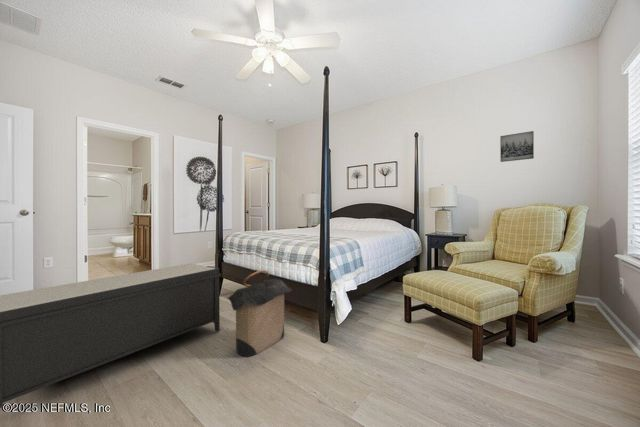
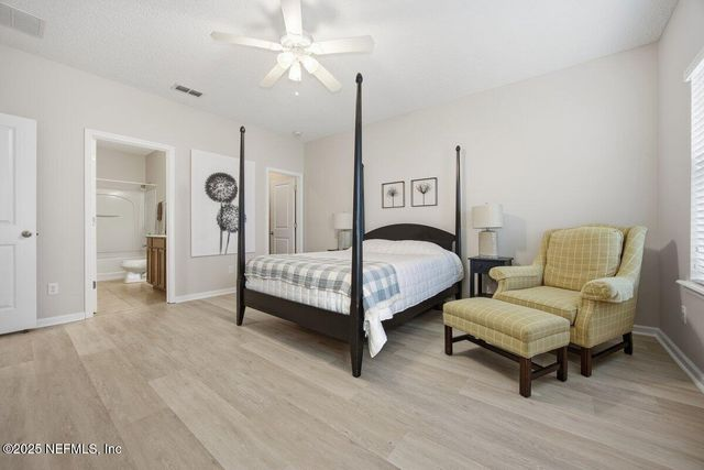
- bench (126, 317)
- wall art (516, 147)
- laundry hamper (261, 304)
